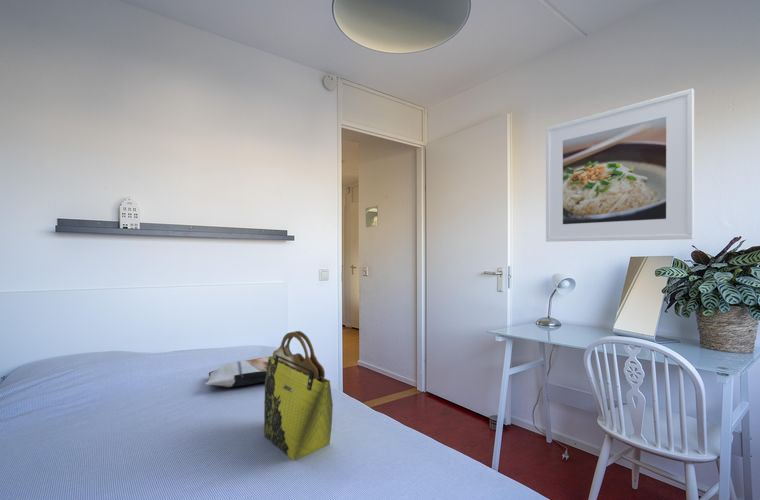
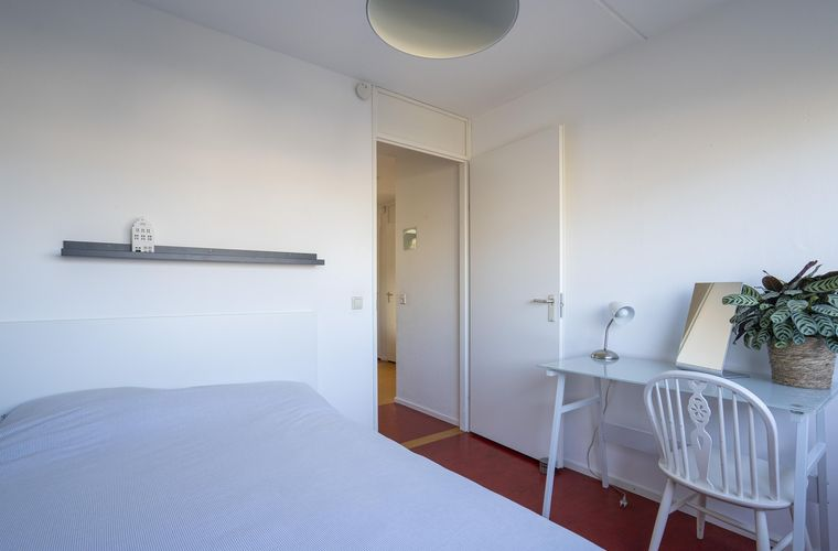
- tote bag (296, 386)
- pillow (252, 369)
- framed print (609, 175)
